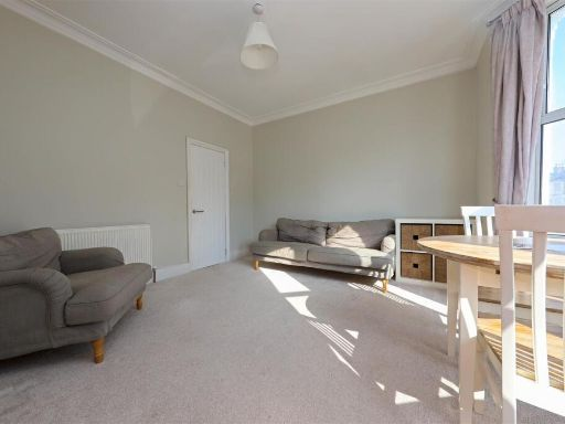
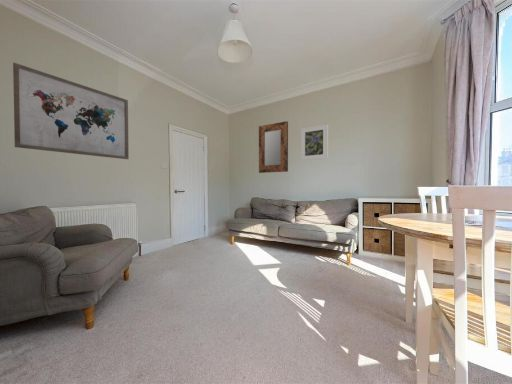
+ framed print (314, 143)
+ wall art (81, 119)
+ home mirror (272, 148)
